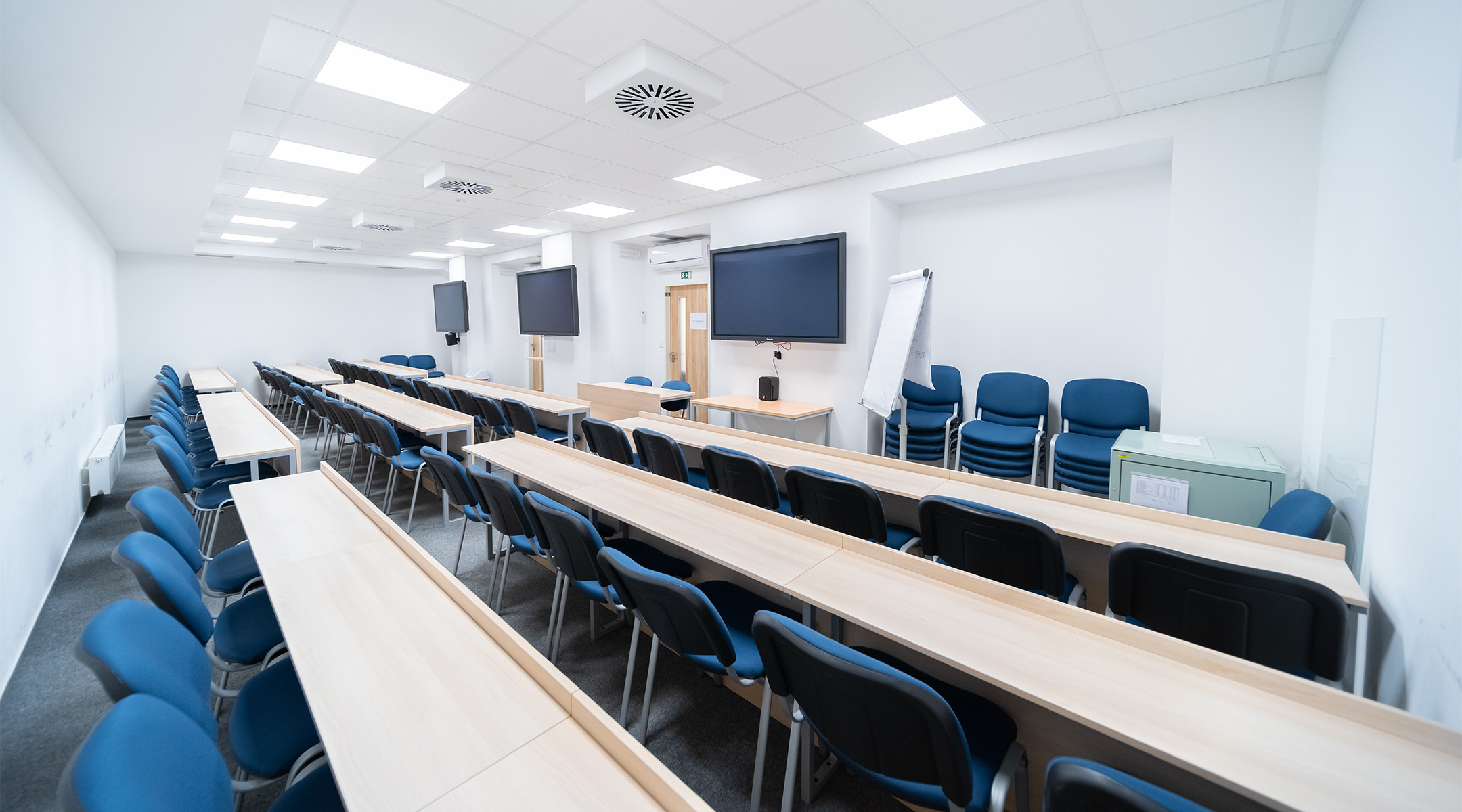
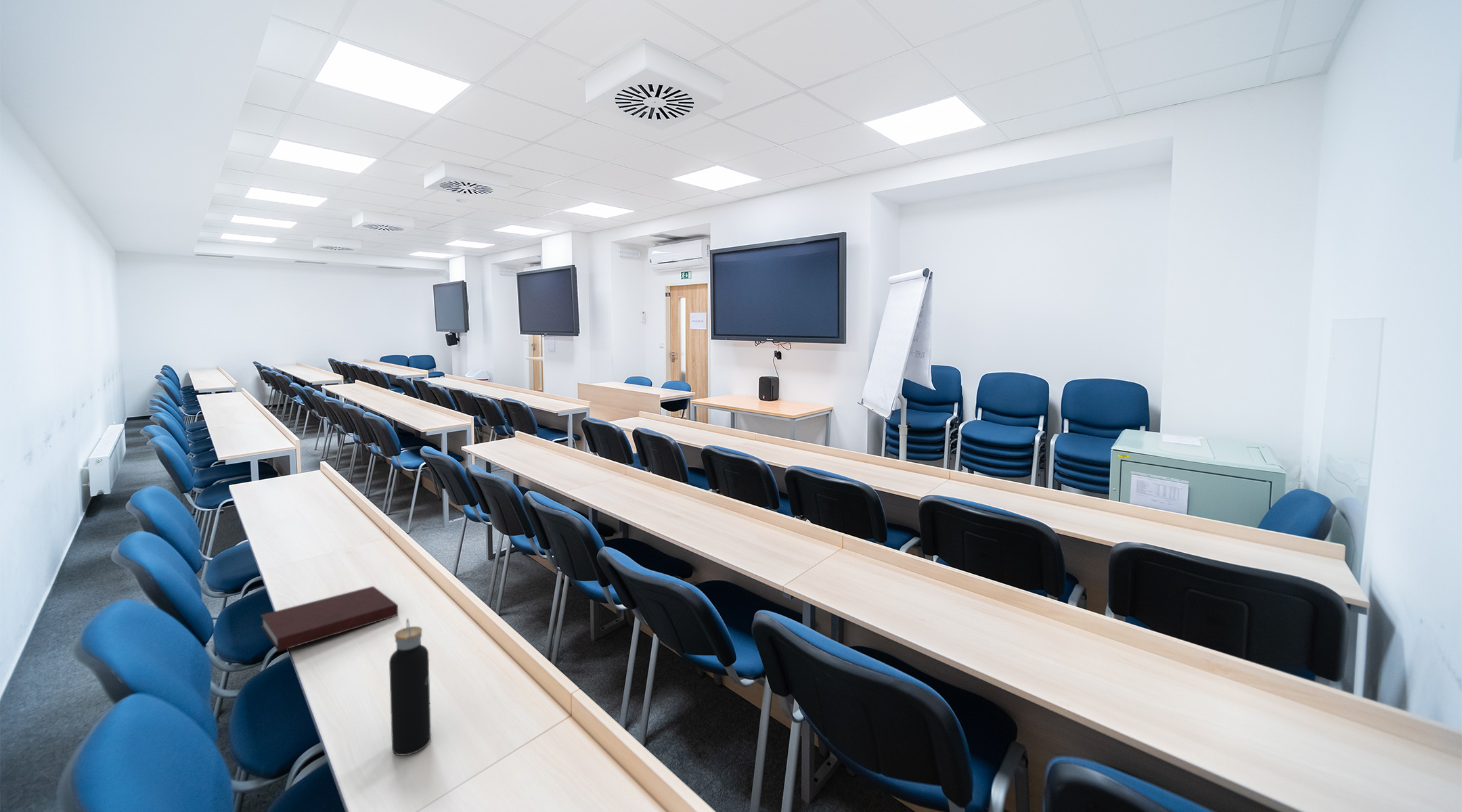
+ water bottle (409, 682)
+ notebook (331, 615)
